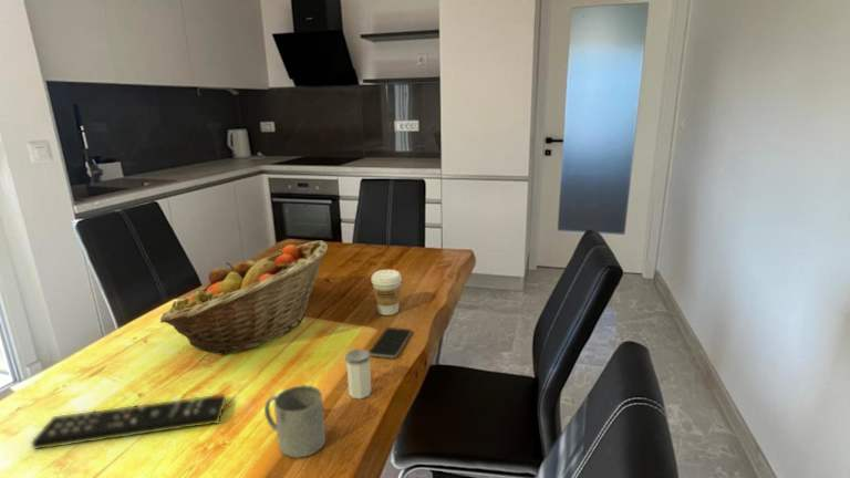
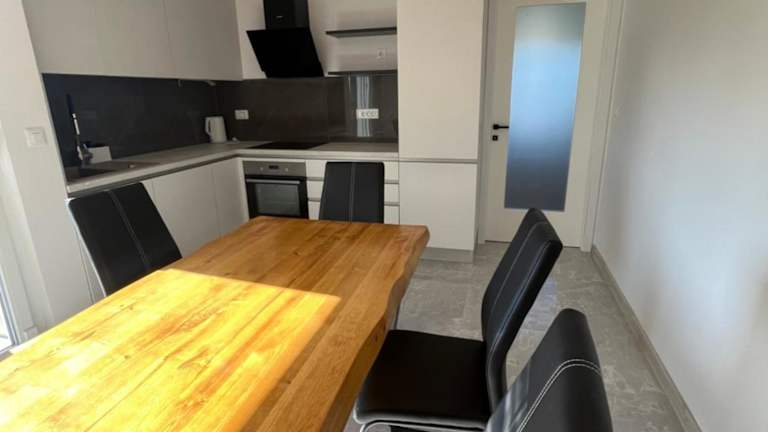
- smartphone (391, 341)
- remote control (136, 418)
- salt shaker (359, 373)
- fruit basket (253, 289)
- coffee cup (386, 292)
- mug (292, 418)
